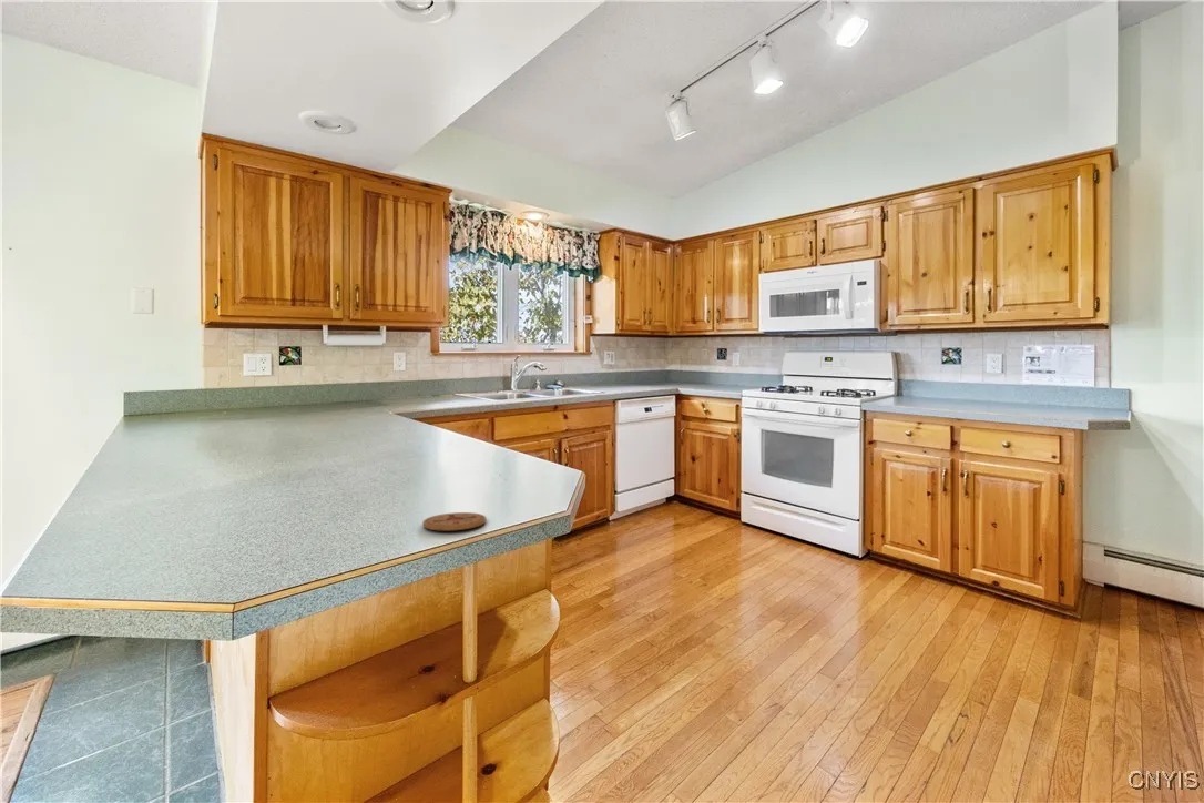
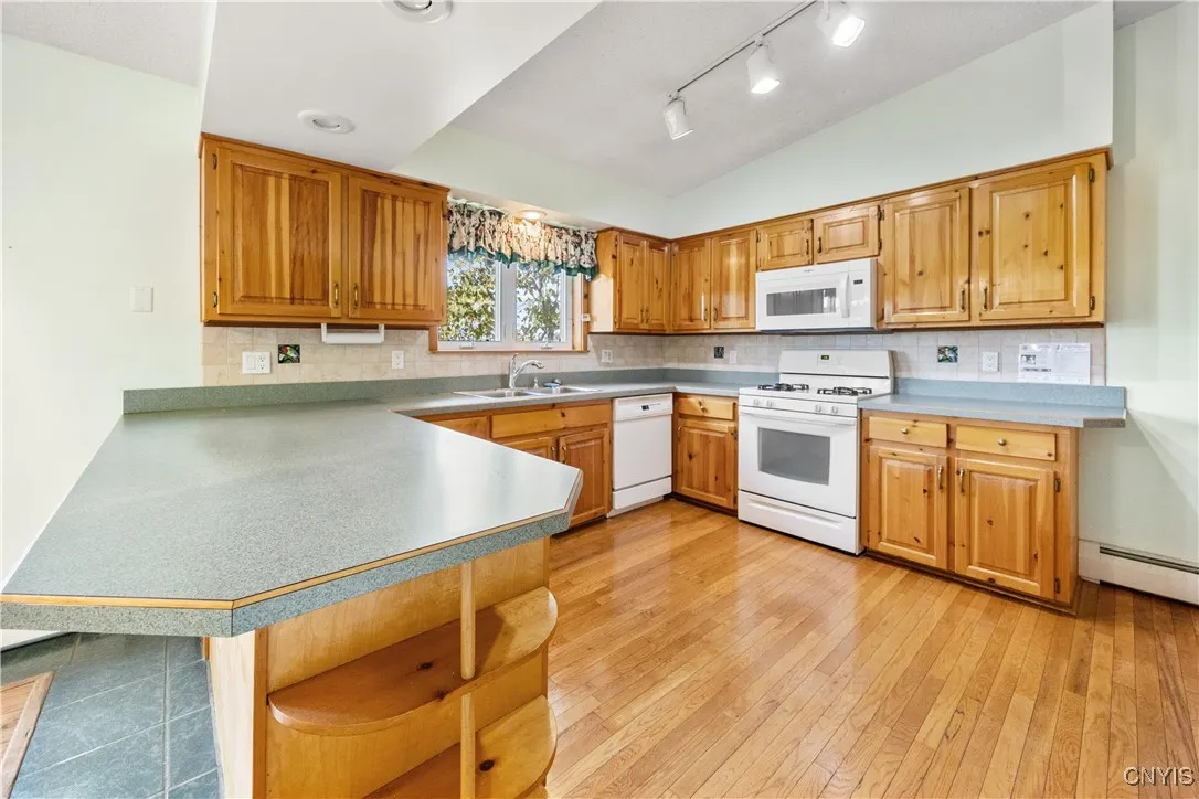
- coaster (455, 520)
